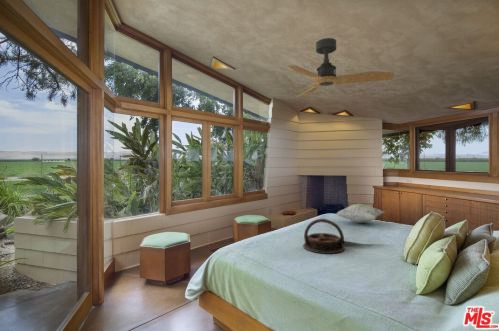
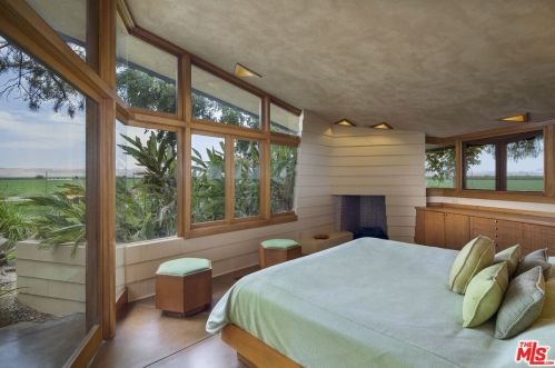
- serving tray (323, 233)
- ceiling fan (335, 66)
- decorative pillow (359, 212)
